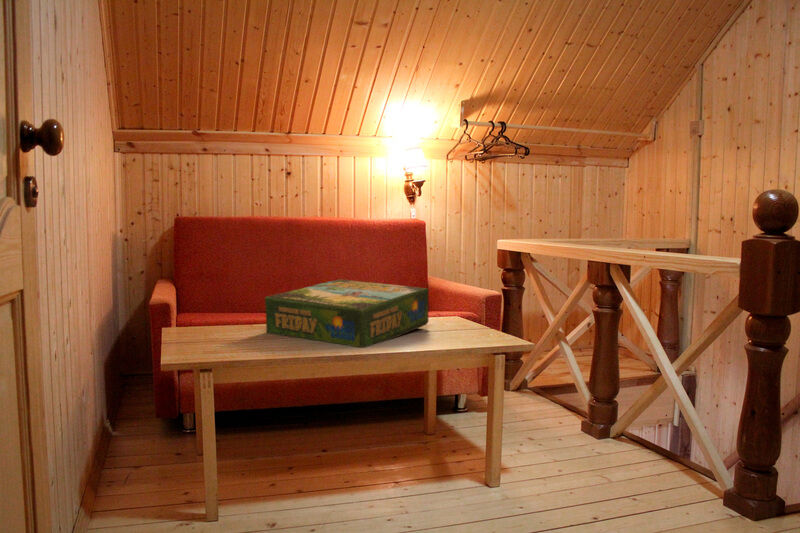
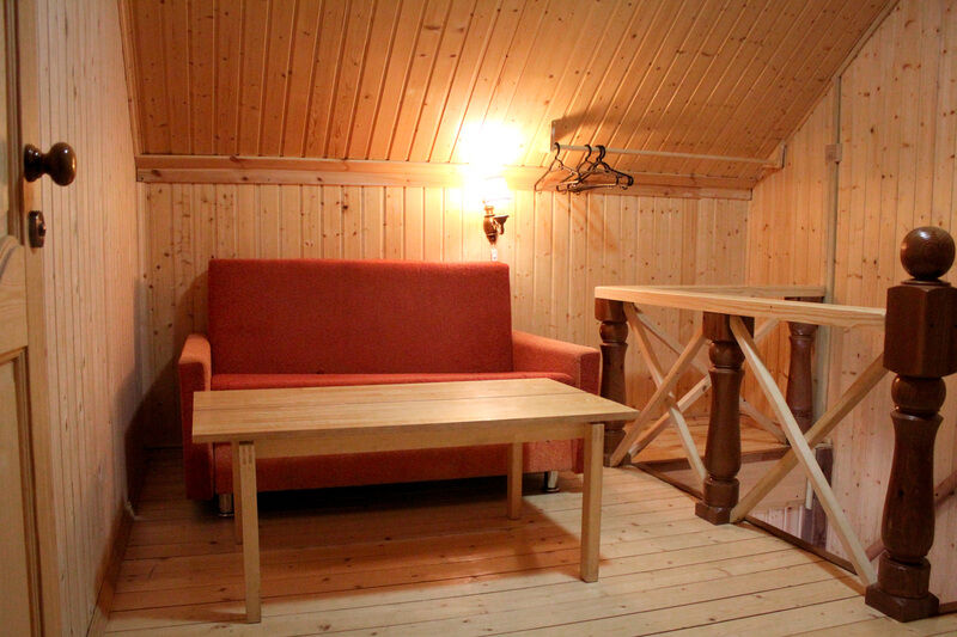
- board game (349, 310)
